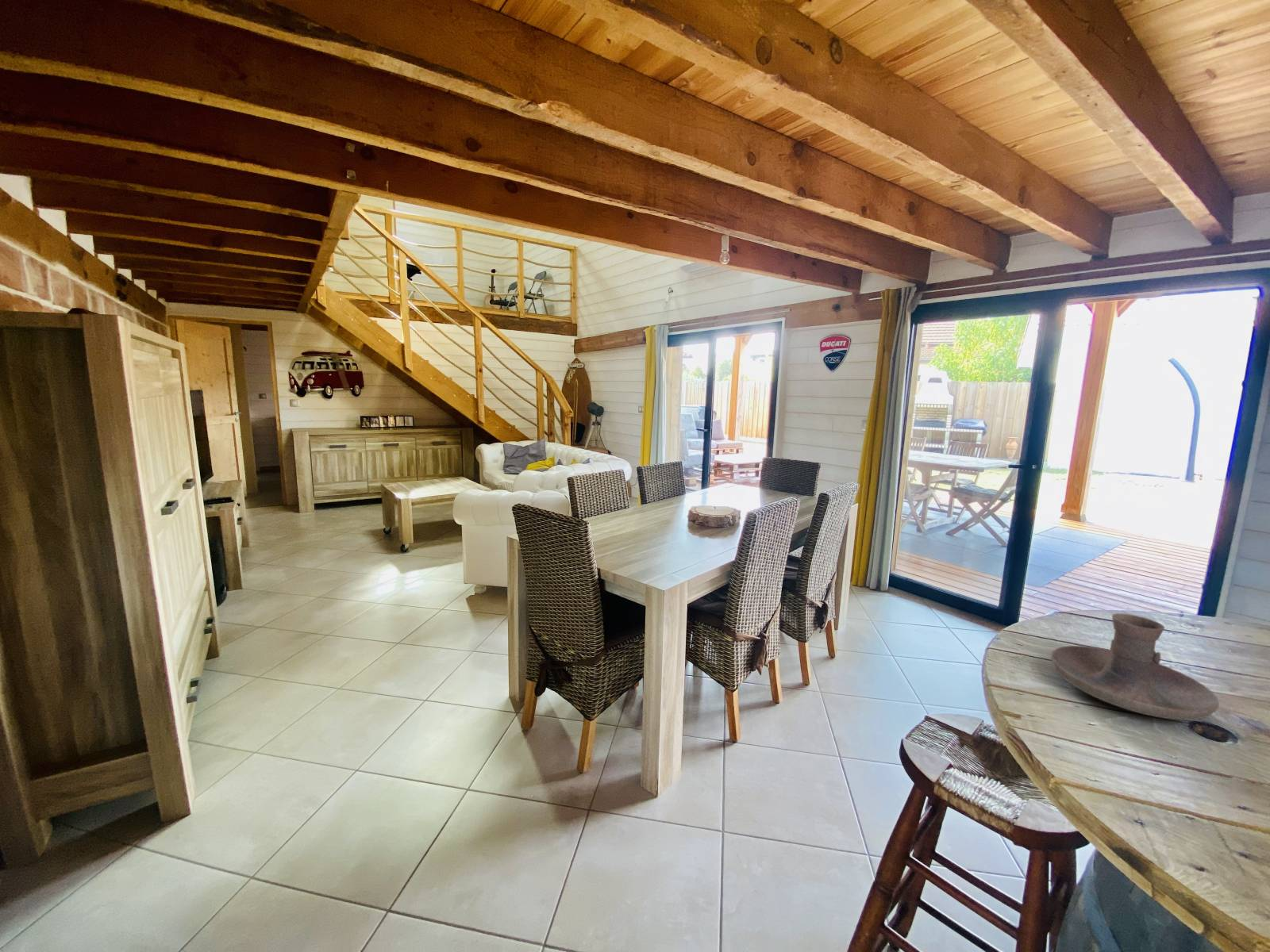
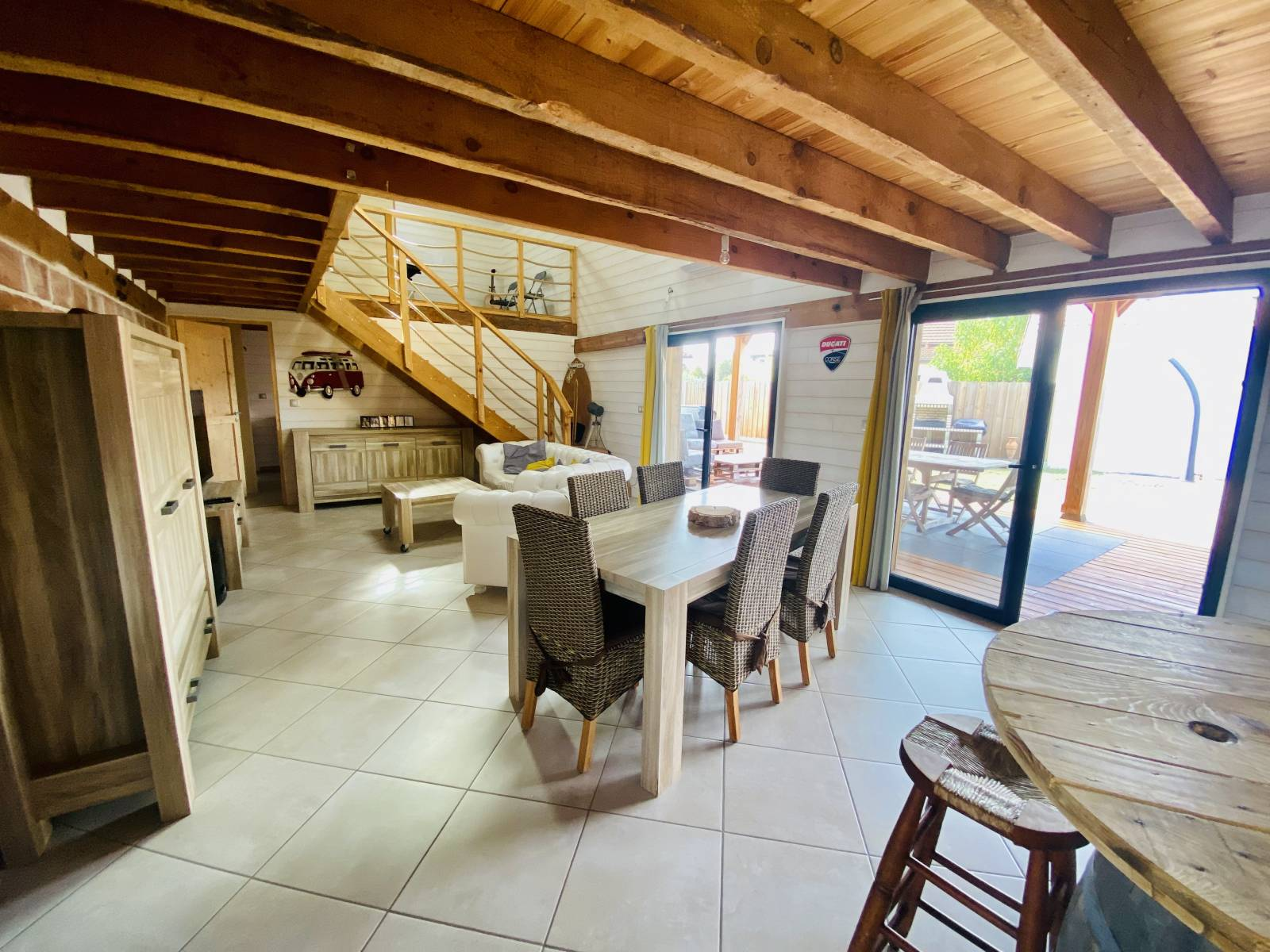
- candle holder (1133, 654)
